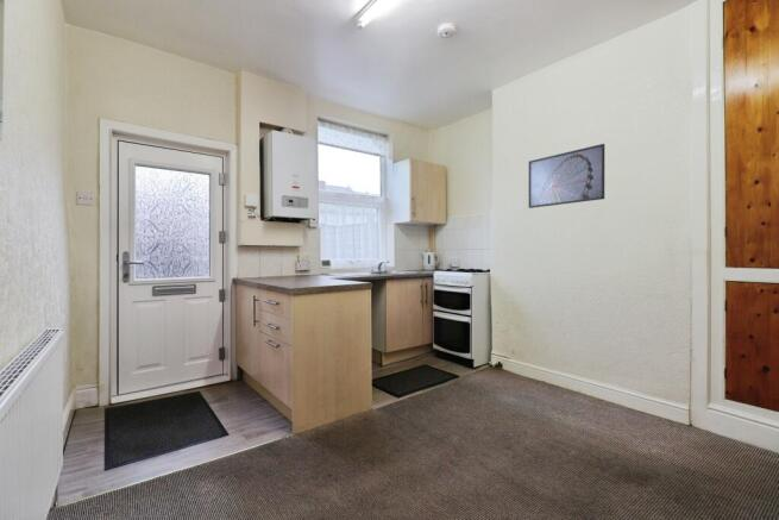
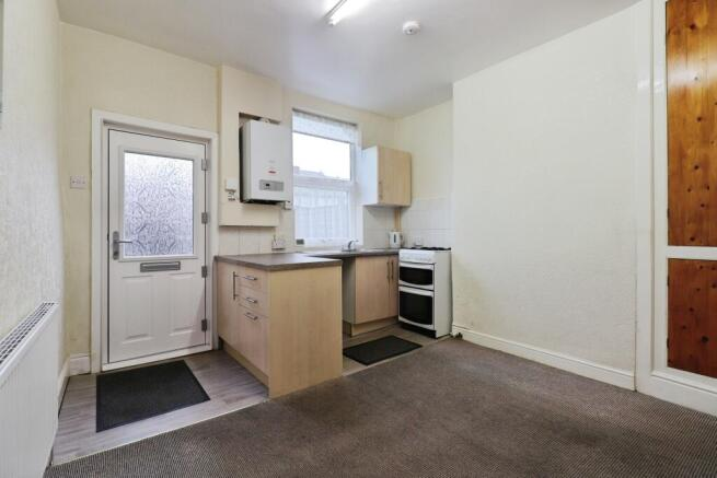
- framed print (563, 178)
